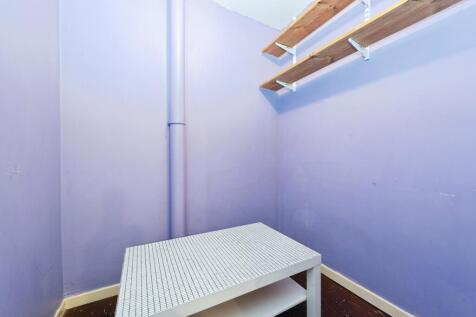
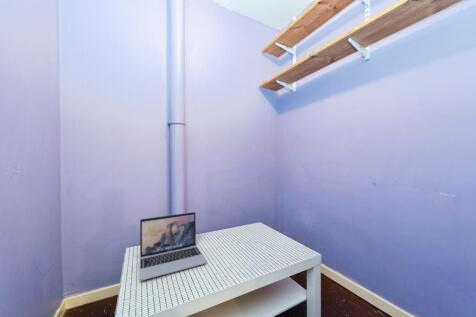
+ laptop (172, 241)
